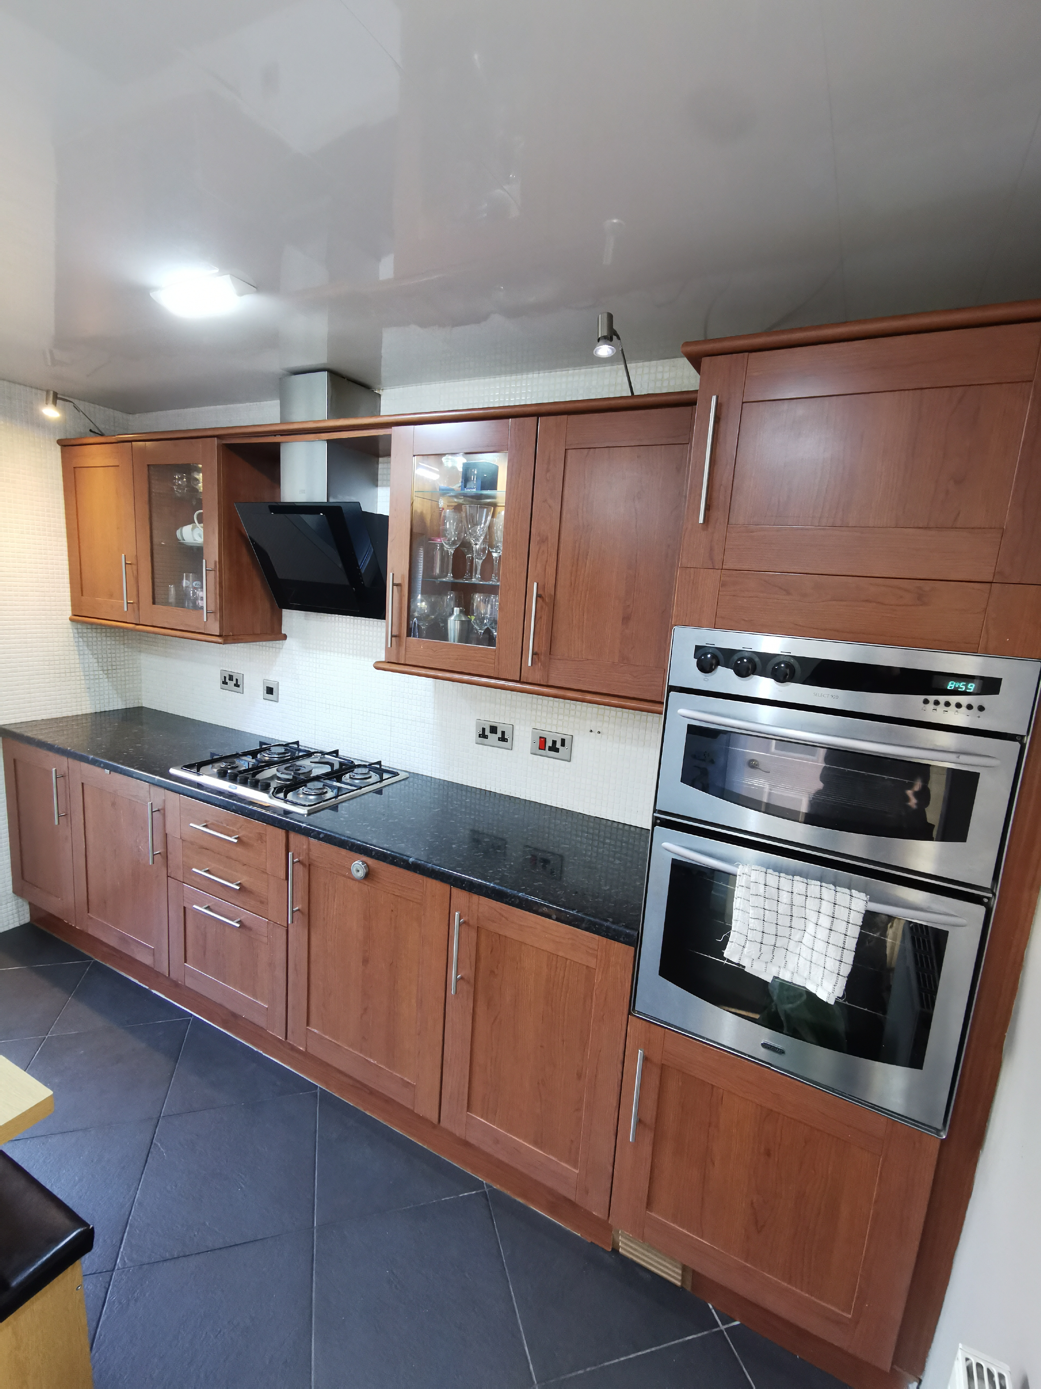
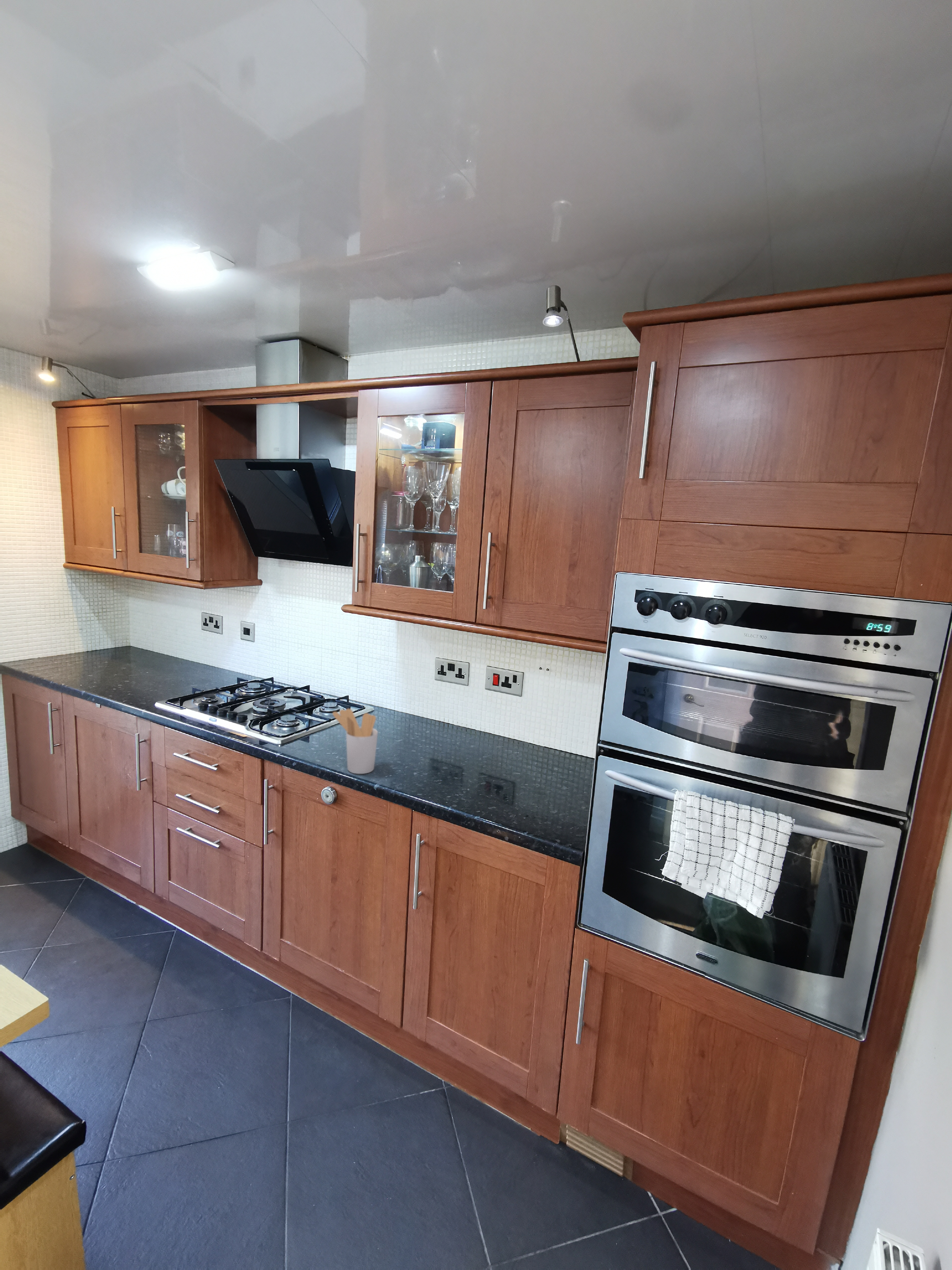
+ utensil holder (355, 739)
